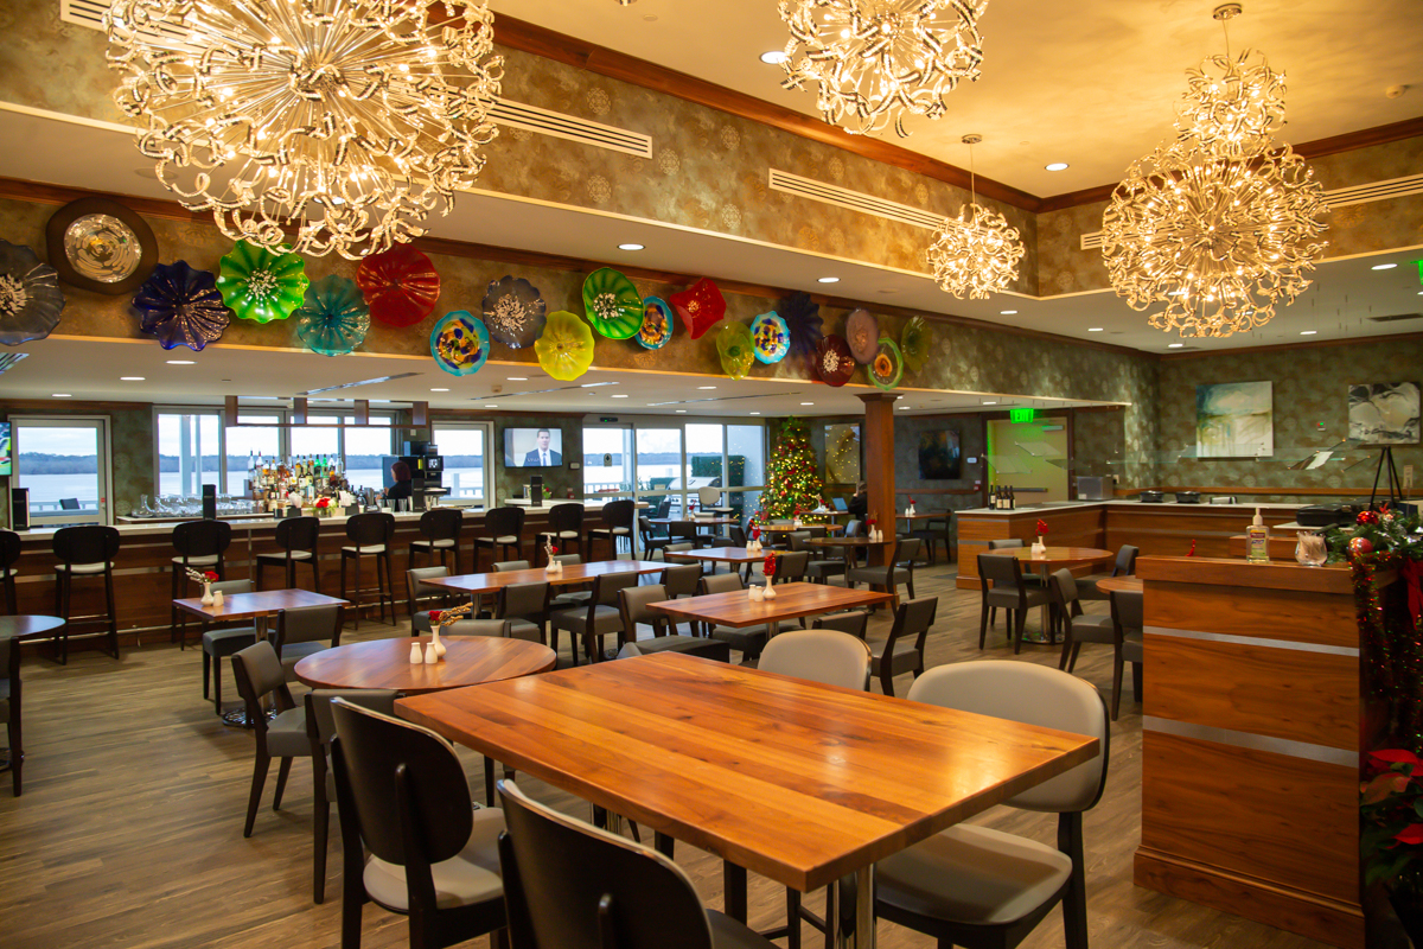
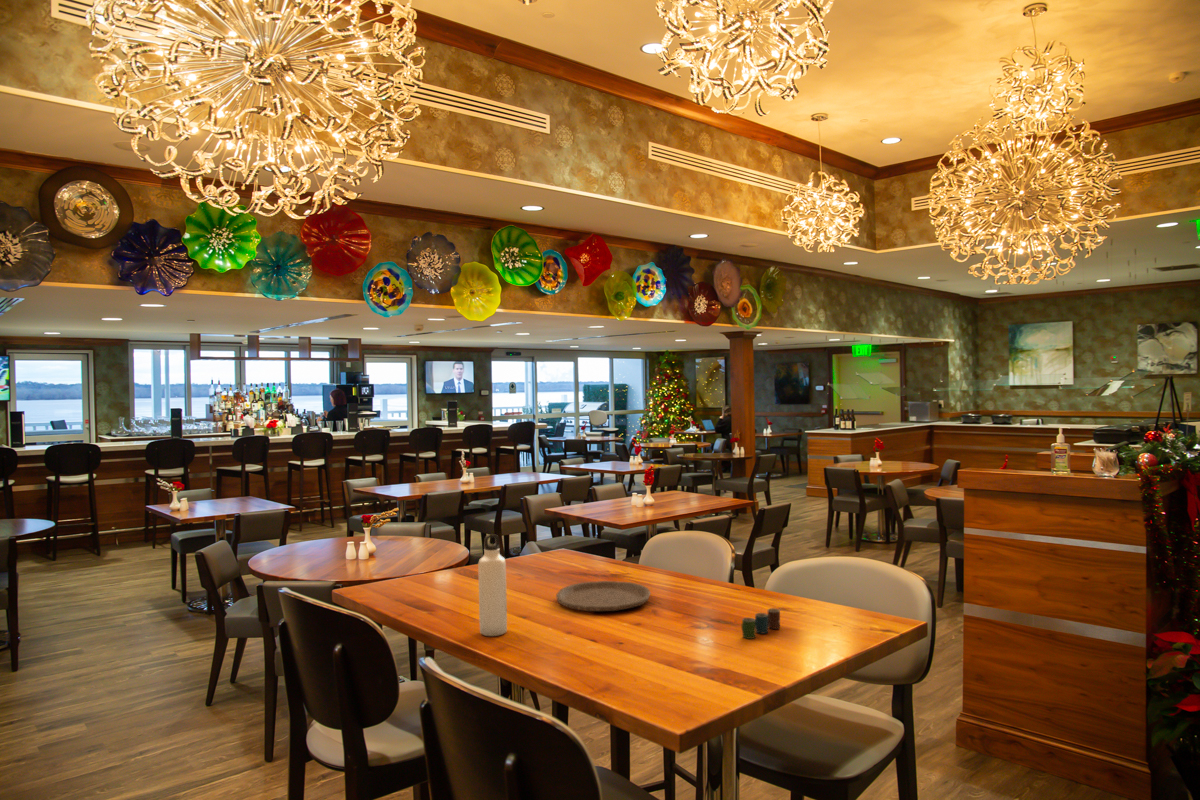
+ plate (603, 596)
+ cup (760, 618)
+ water bottle (492, 583)
